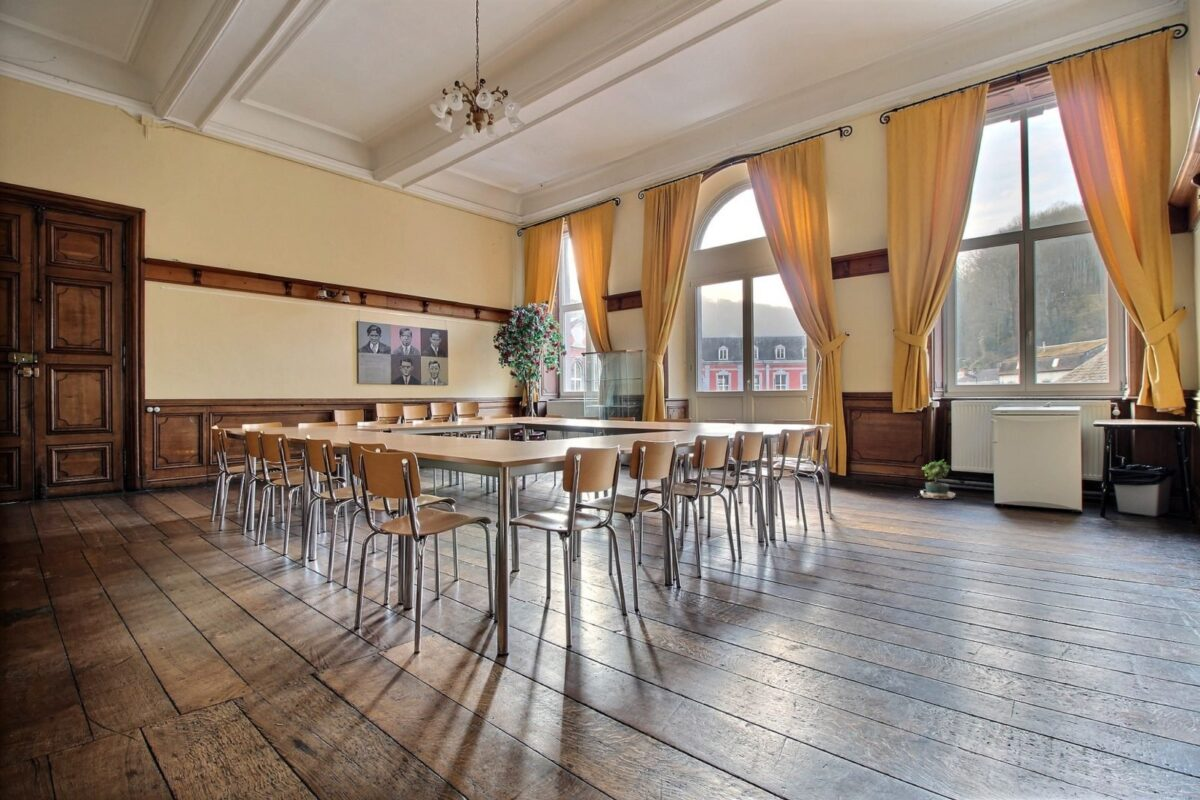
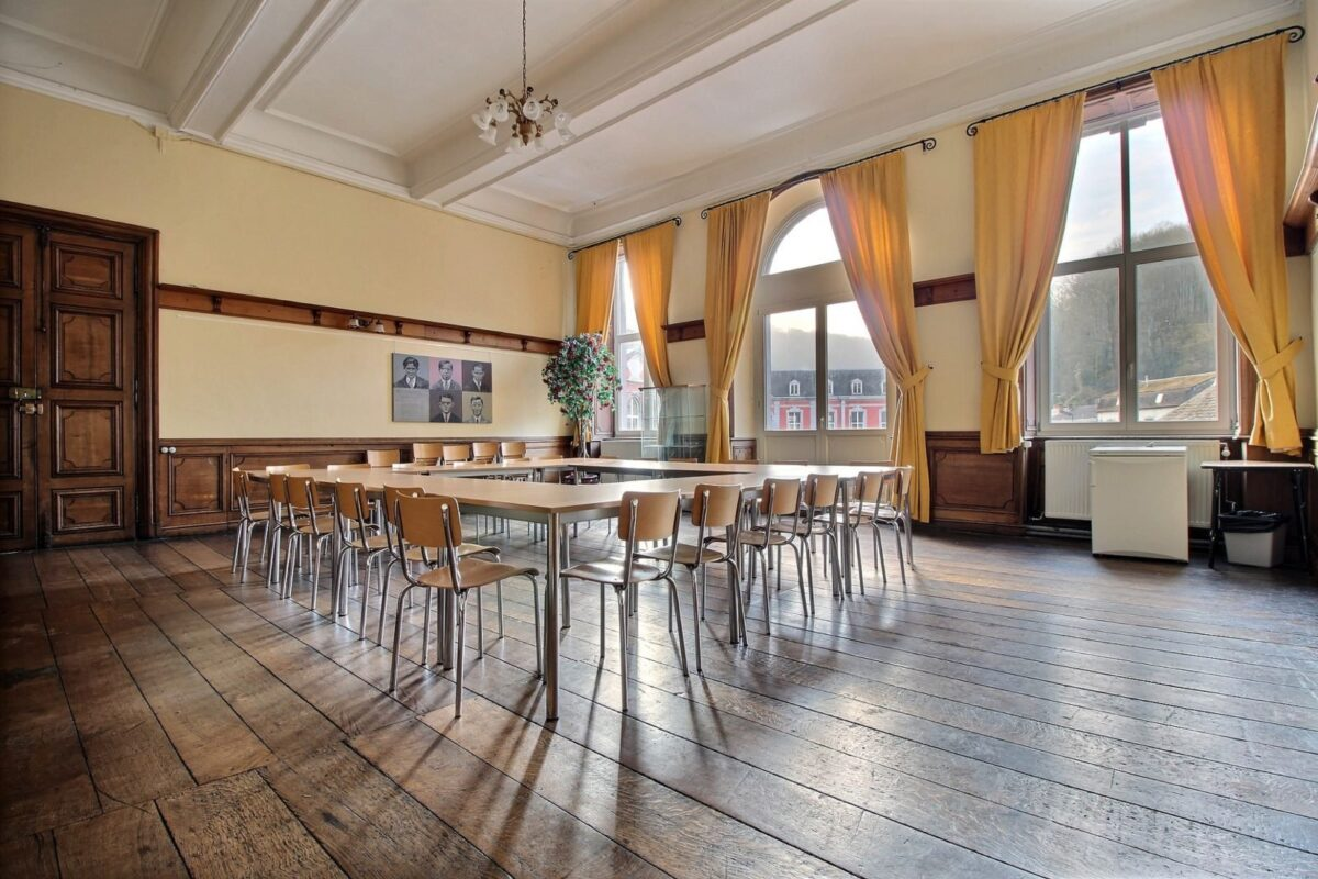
- potted plant (935, 478)
